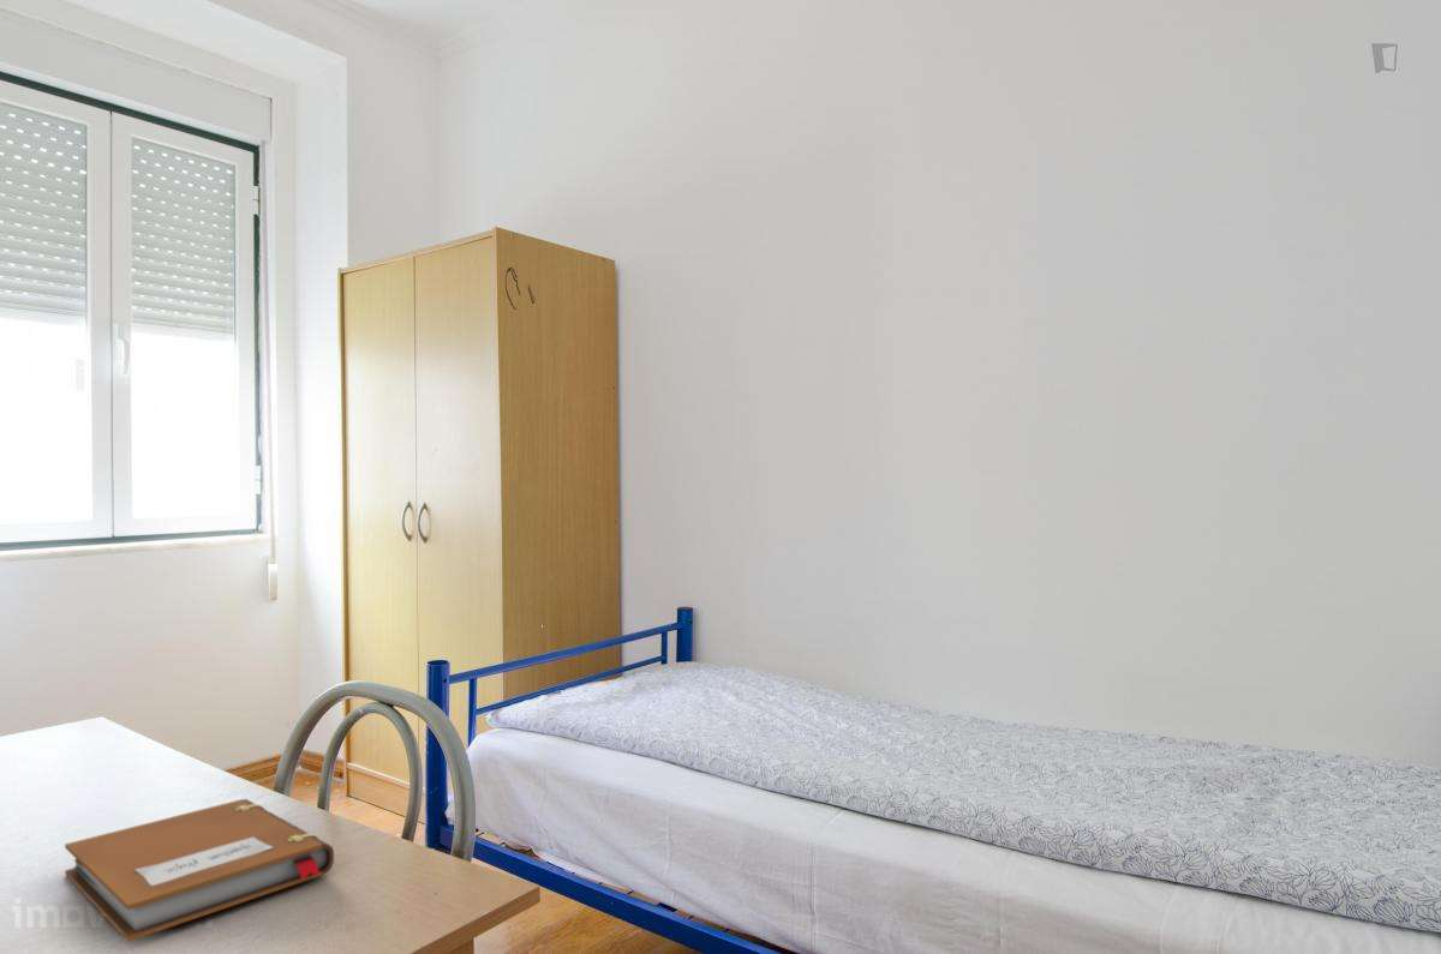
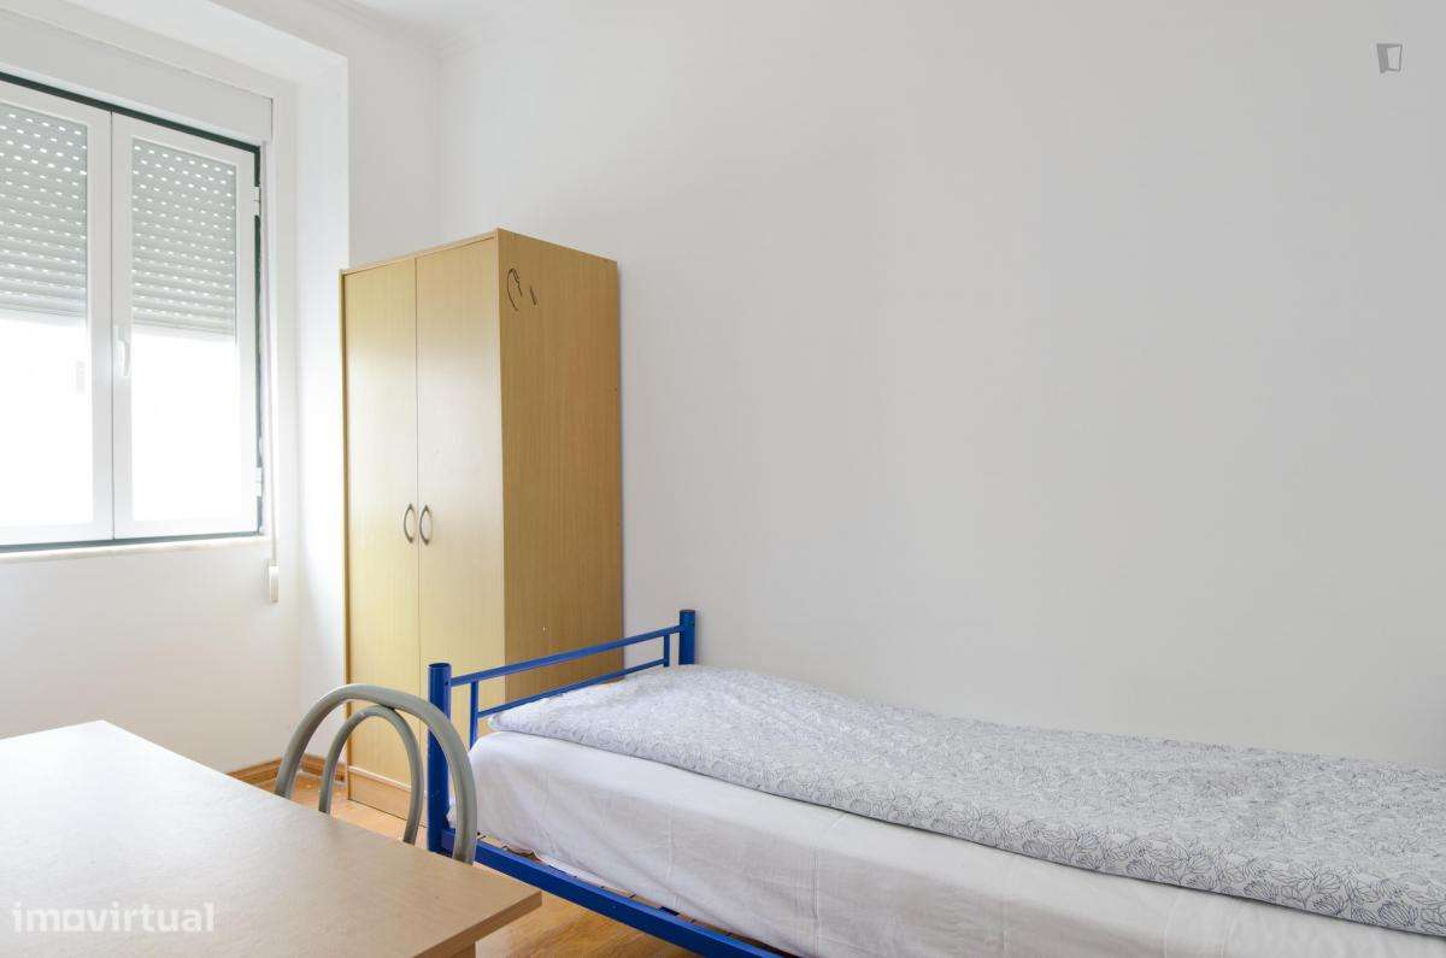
- notebook (202, 858)
